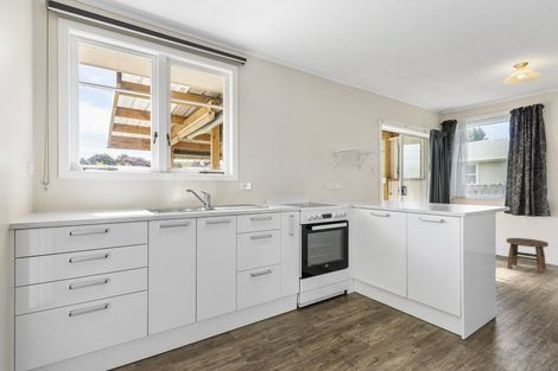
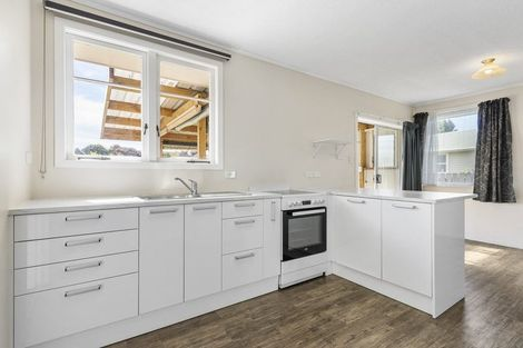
- stool (526, 254)
